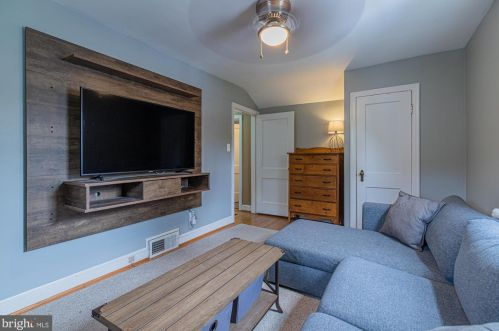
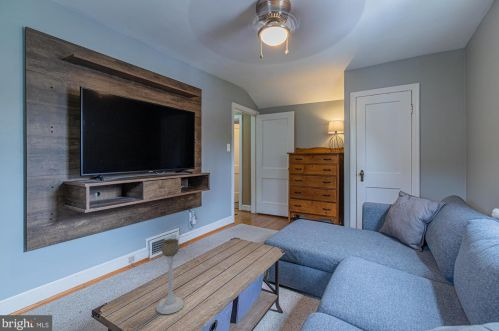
+ candle holder (170, 273)
